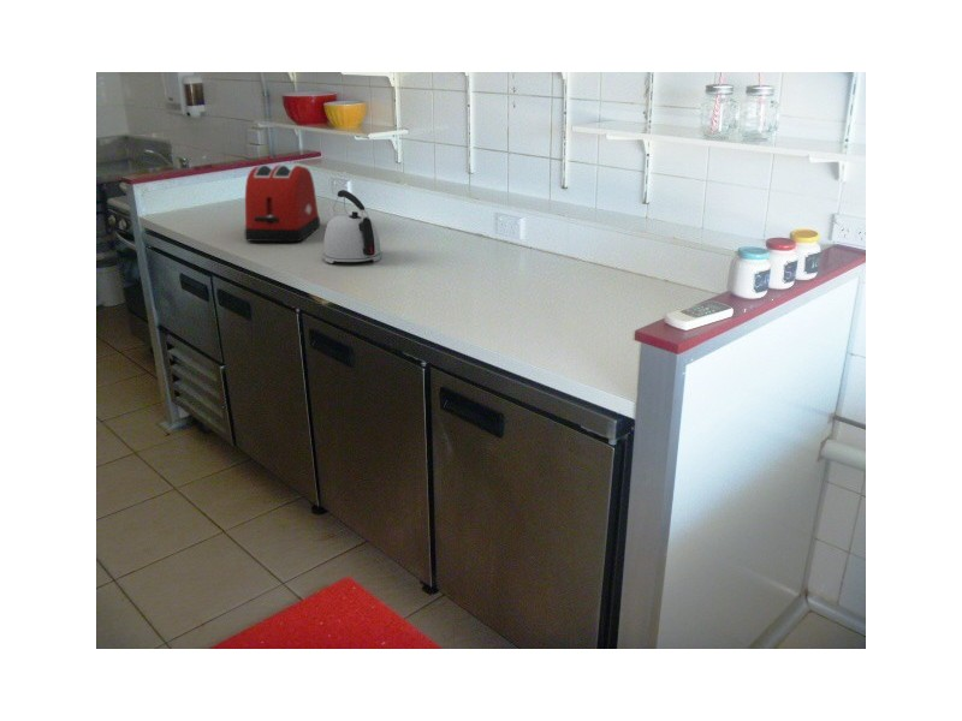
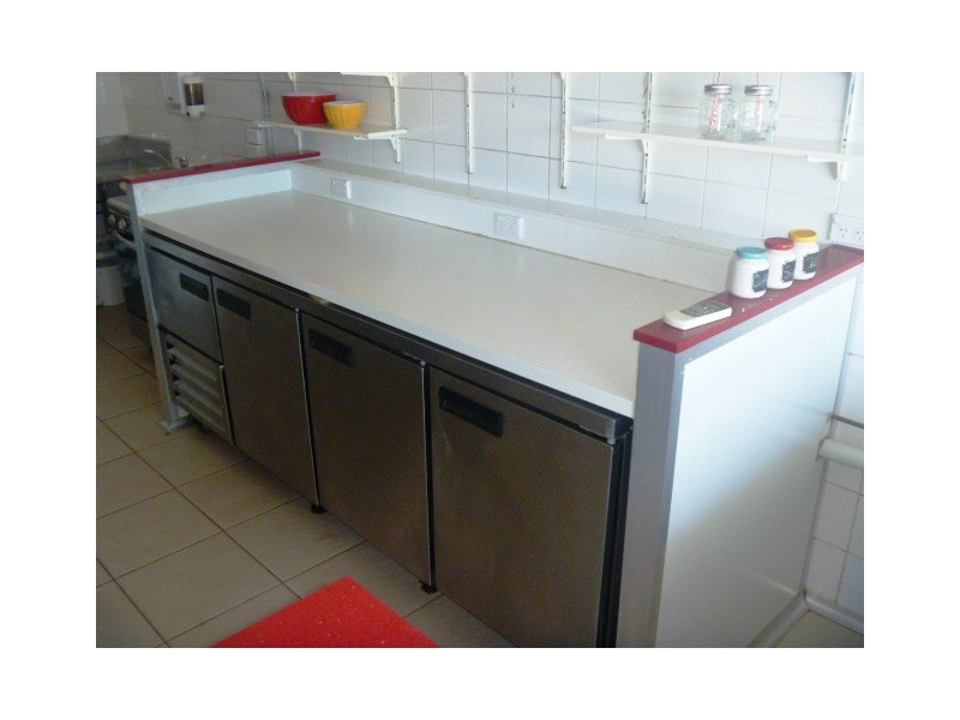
- kettle (350, 225)
- toaster (281, 199)
